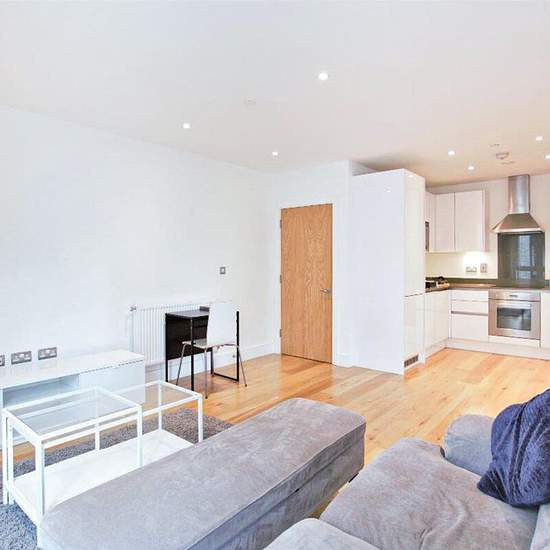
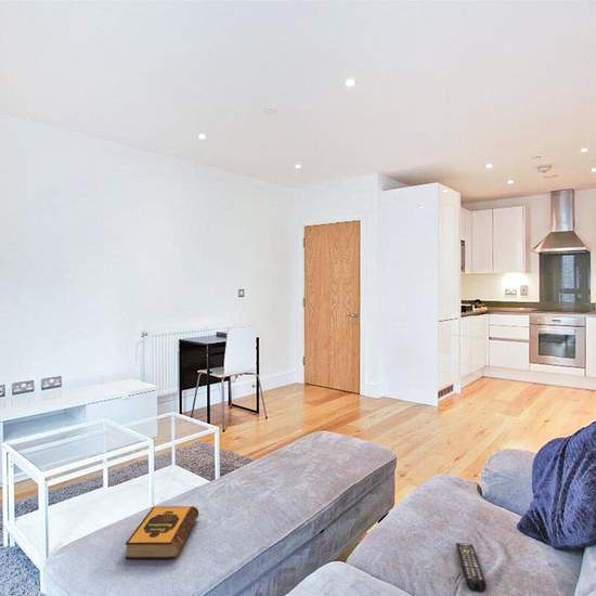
+ remote control (469, 563)
+ hardback book (165, 530)
